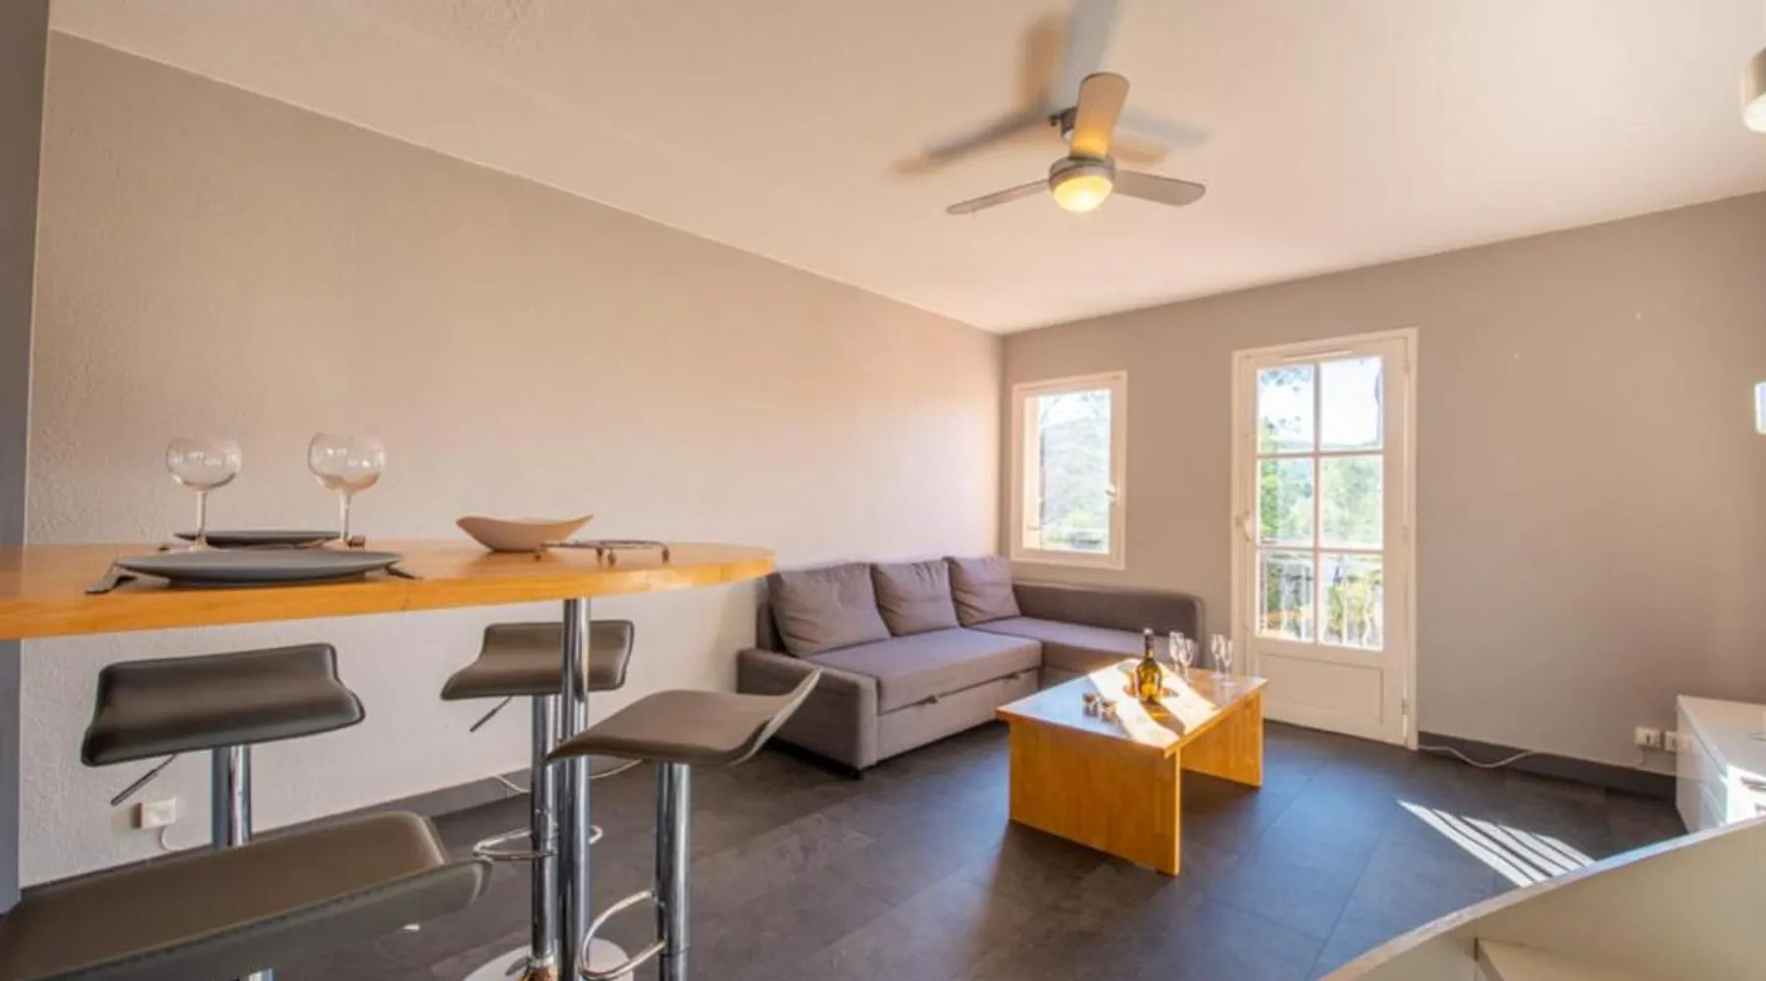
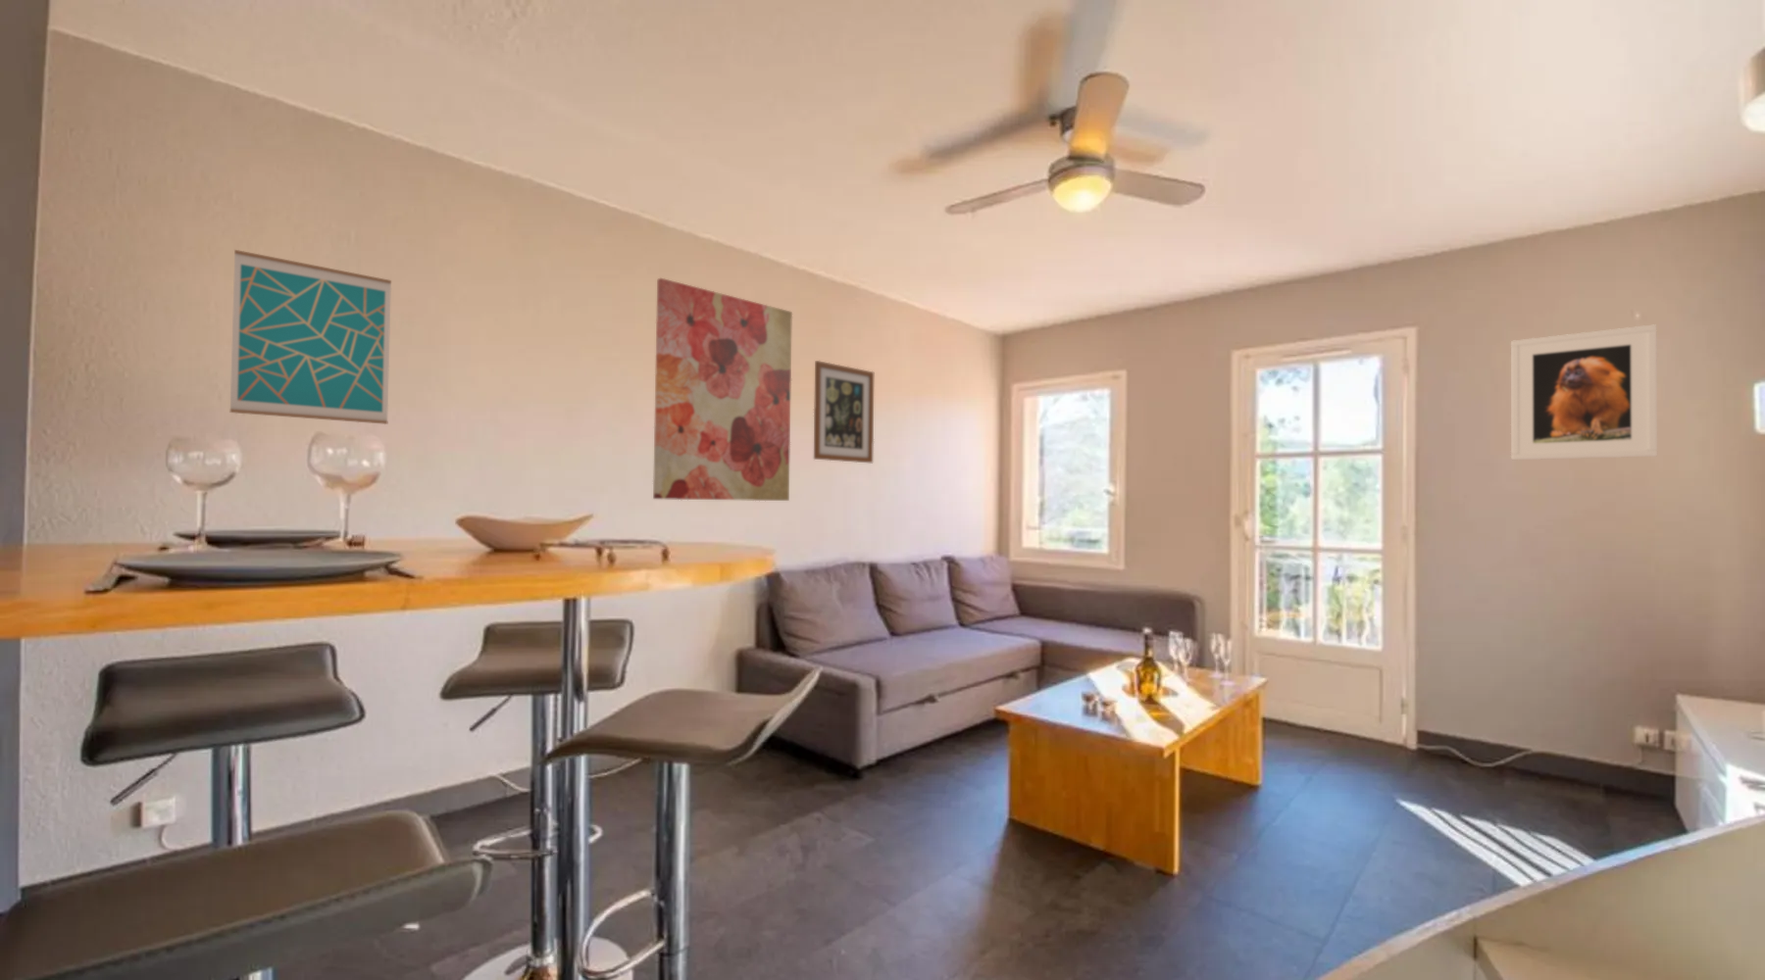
+ wall art (728, 398)
+ wall art (315, 342)
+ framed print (1579, 395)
+ wall art (844, 414)
